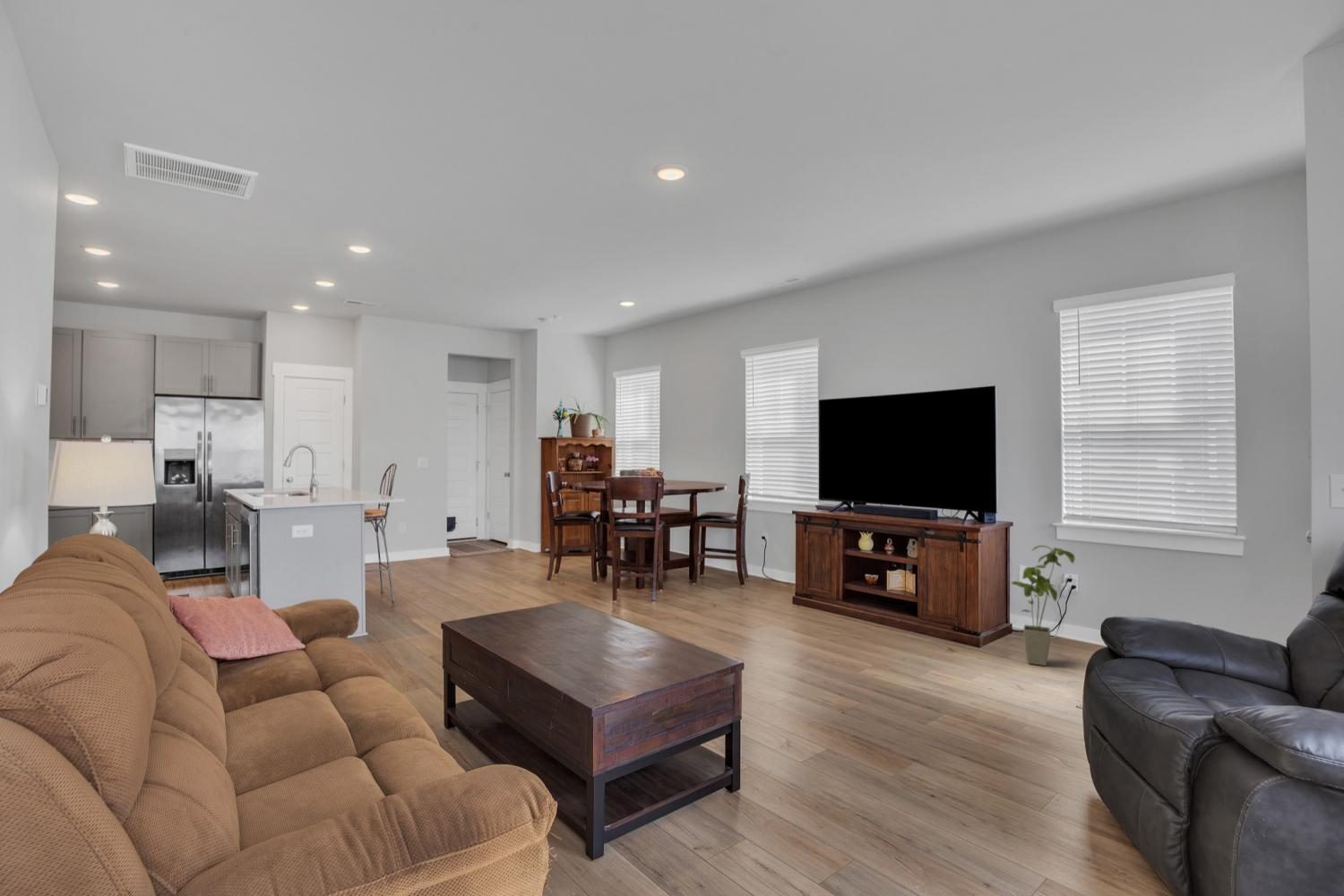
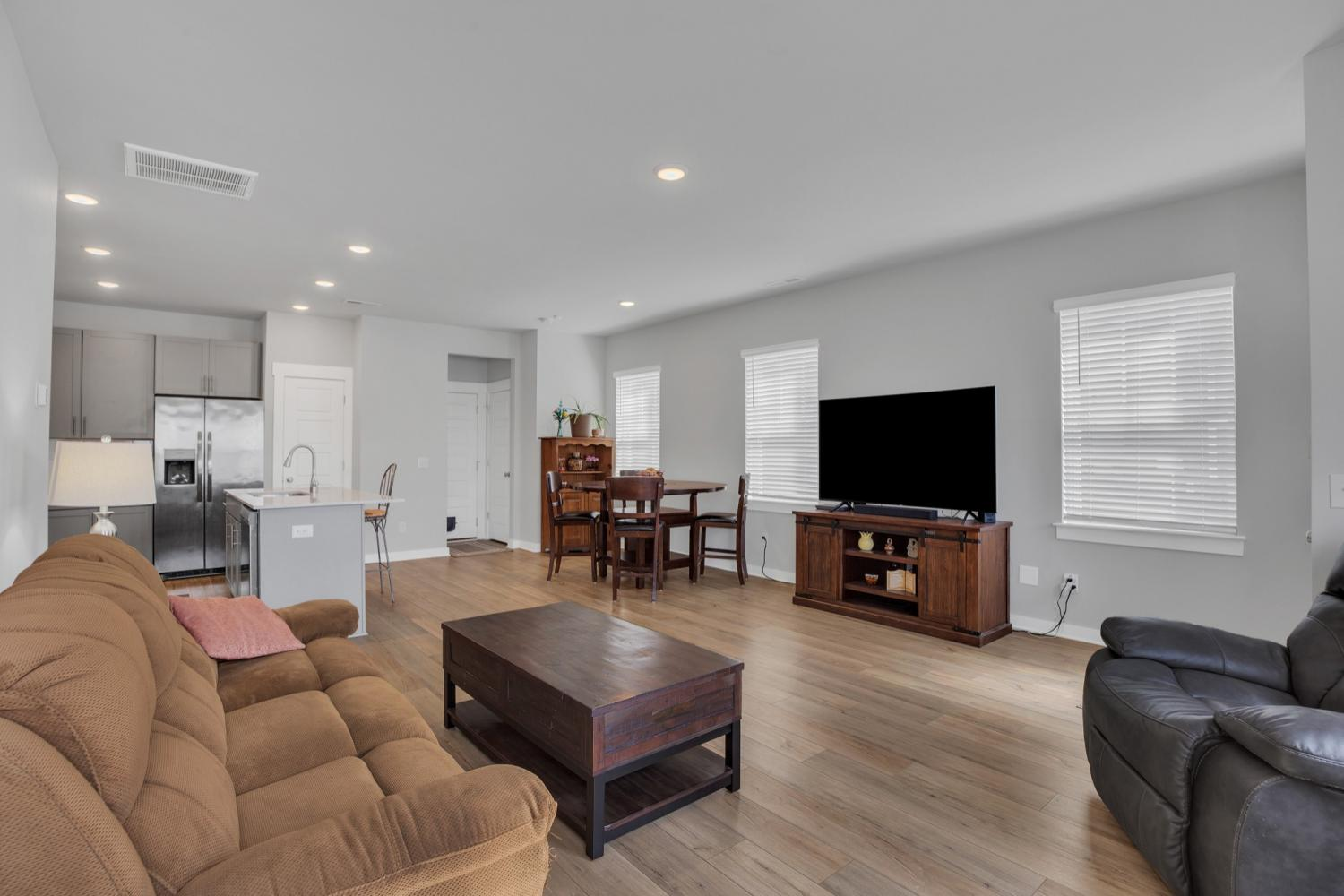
- house plant (1044, 603)
